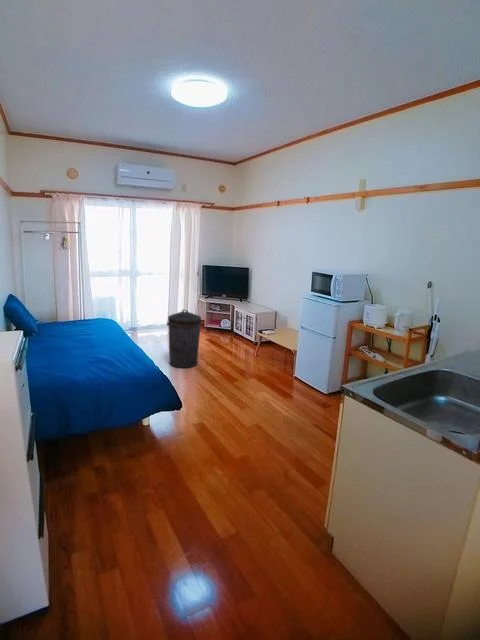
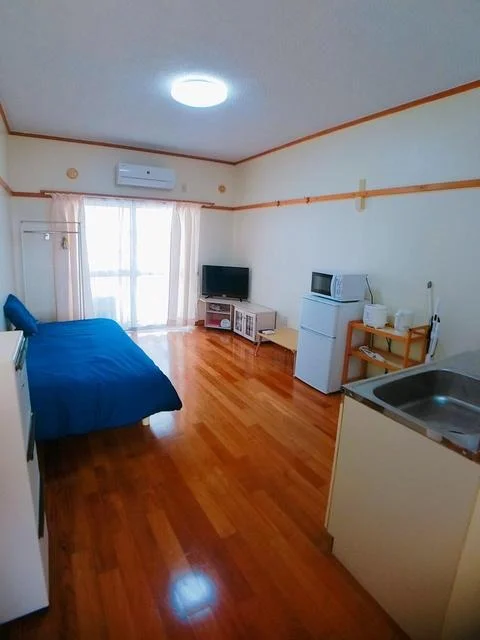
- trash can (184, 337)
